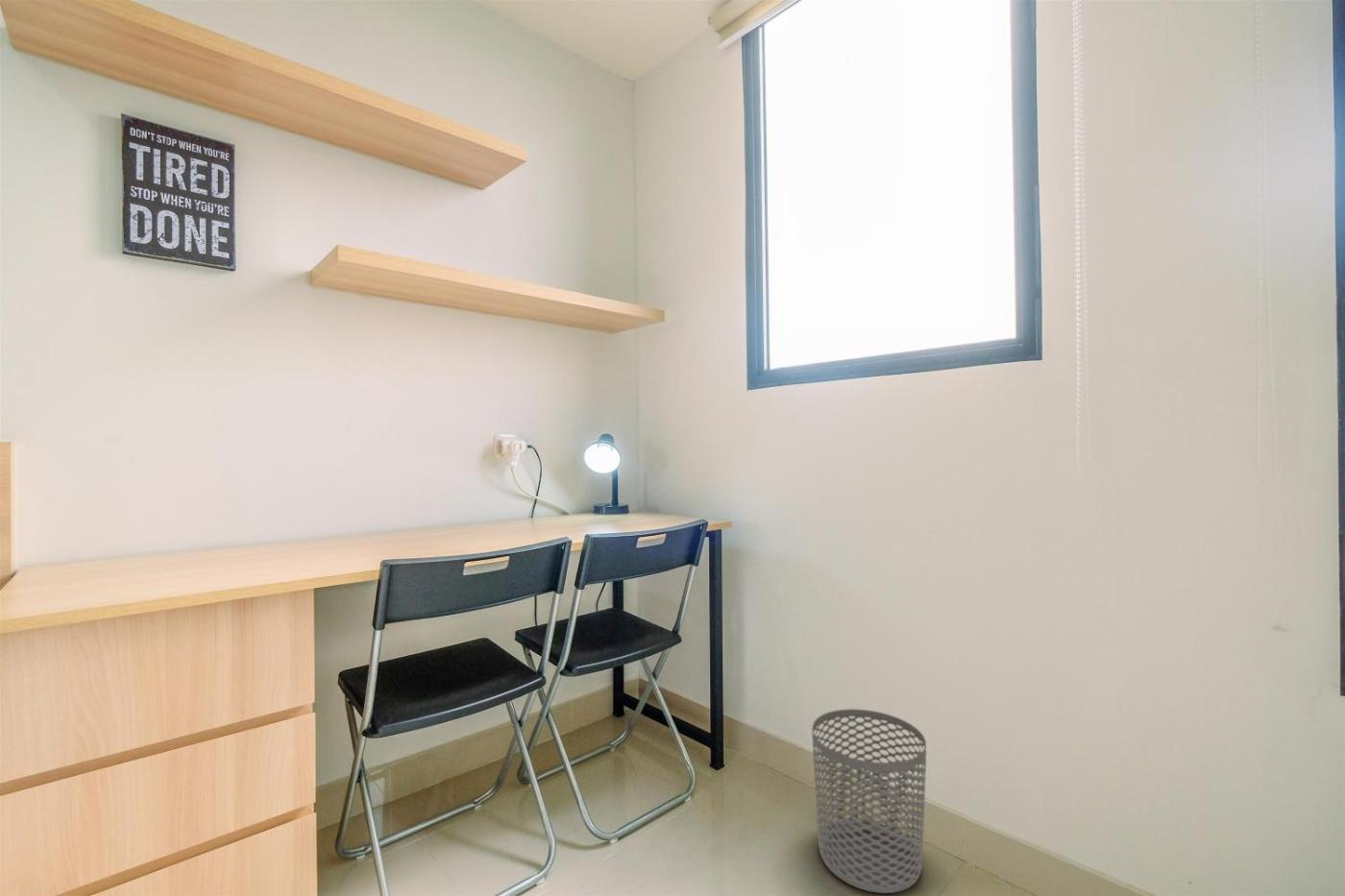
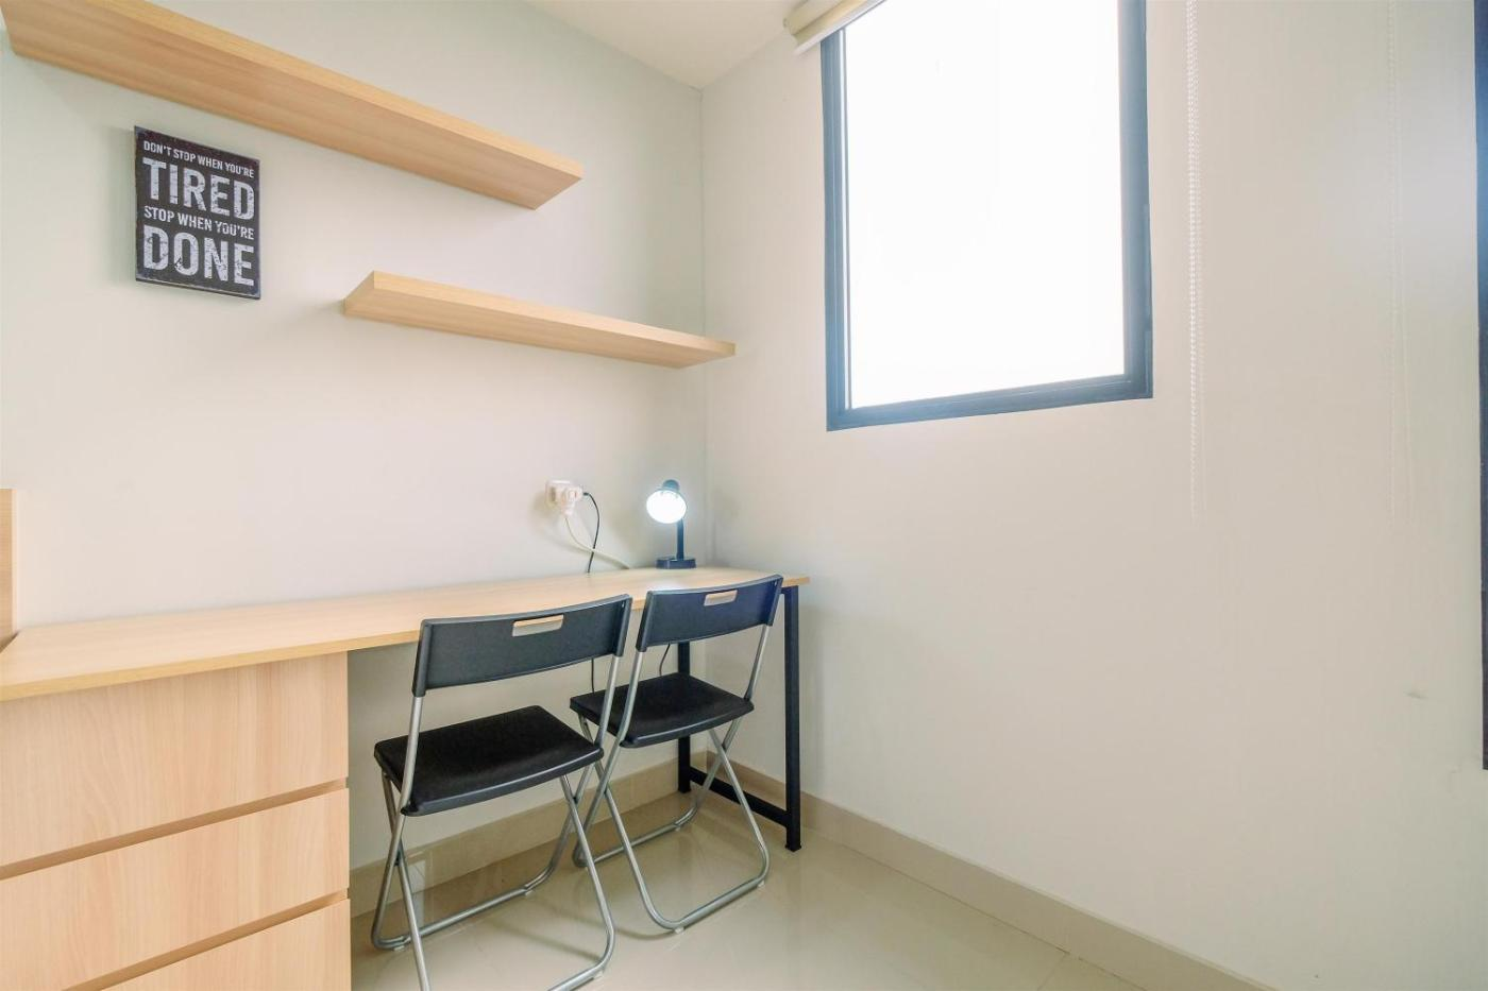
- waste bin (868, 794)
